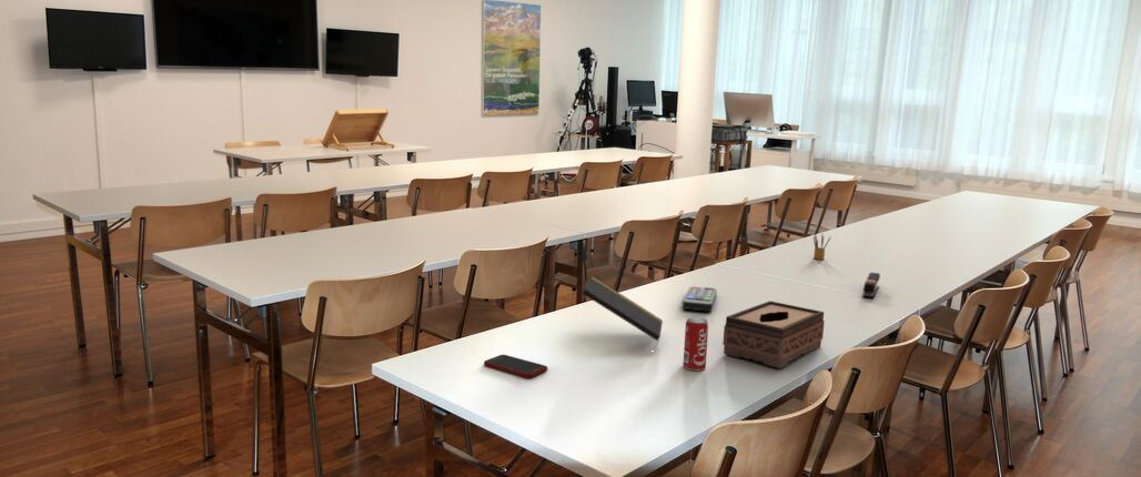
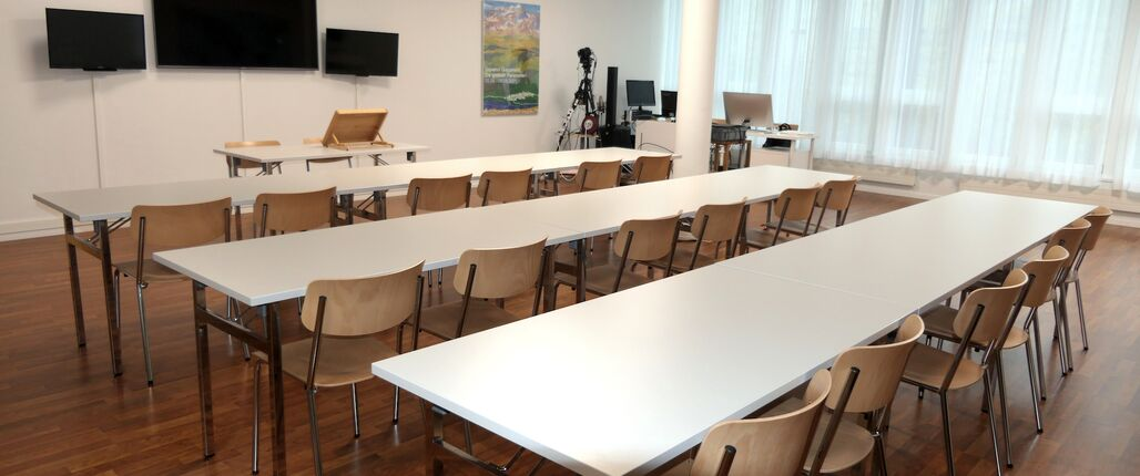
- beverage can (695, 343)
- notepad (623, 313)
- cell phone (515, 365)
- stapler (871, 284)
- remote control (699, 297)
- pencil box (821, 246)
- tissue box (774, 332)
